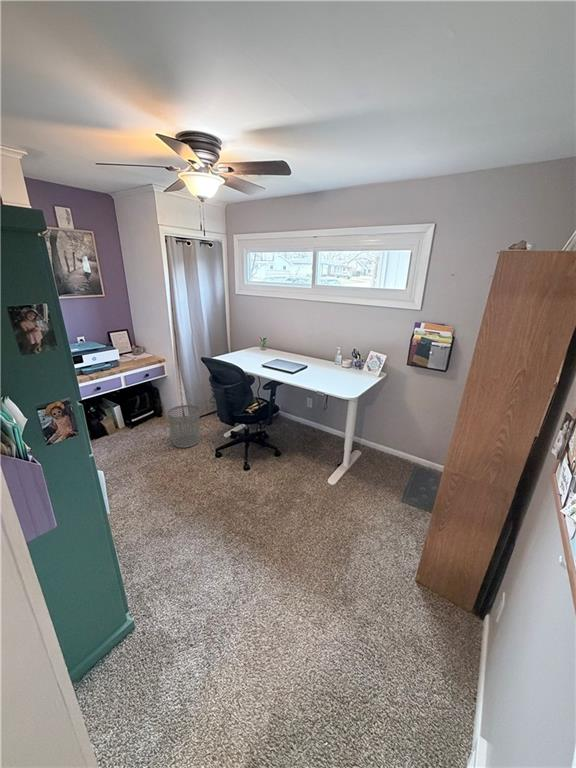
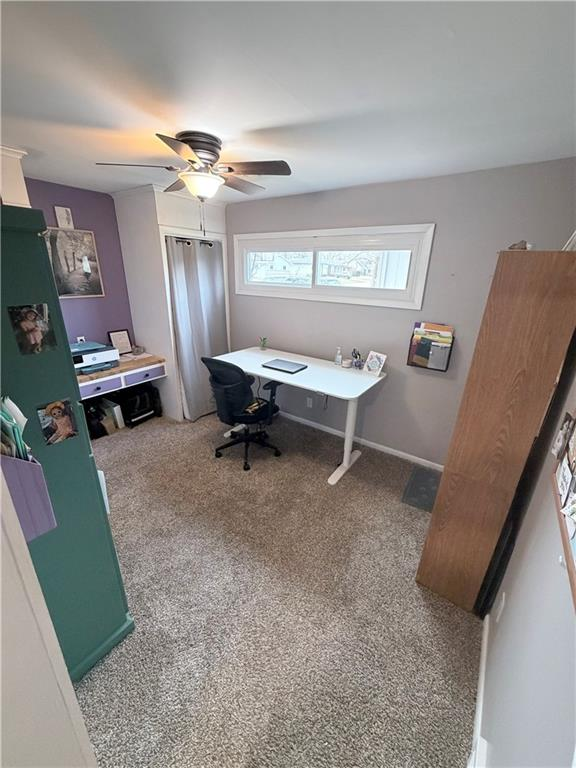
- waste bin (185, 425)
